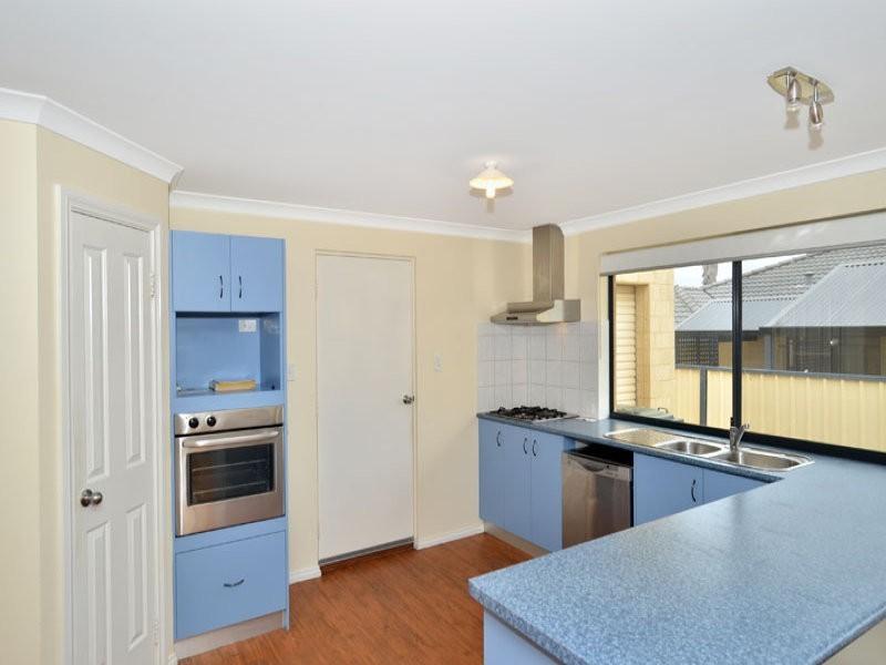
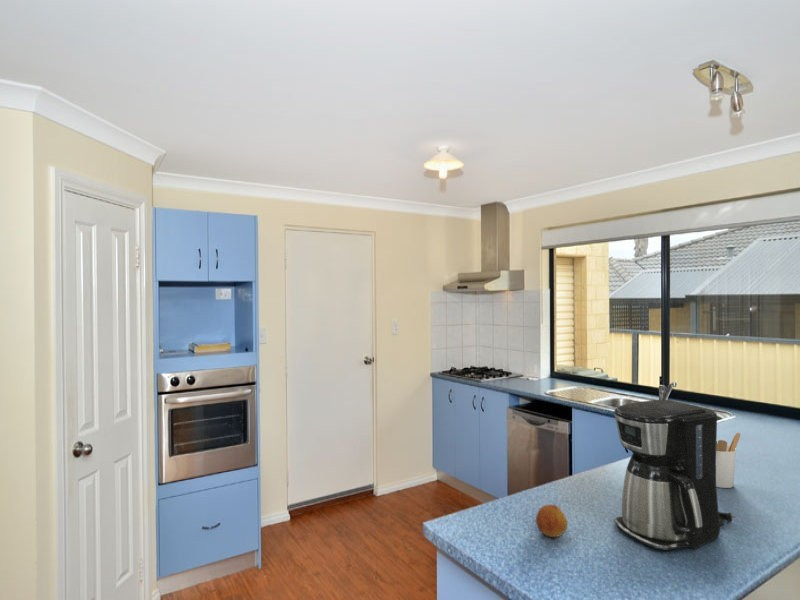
+ utensil holder (717, 458)
+ coffee maker (683, 470)
+ fruit (551, 519)
